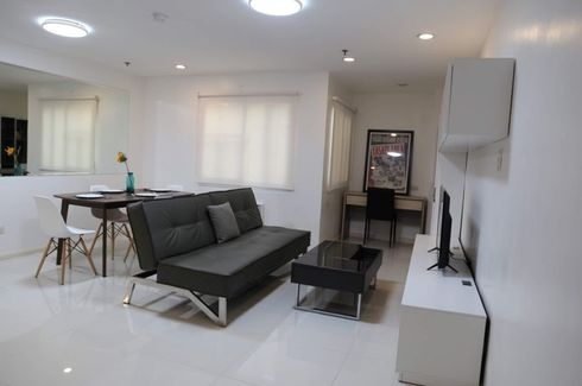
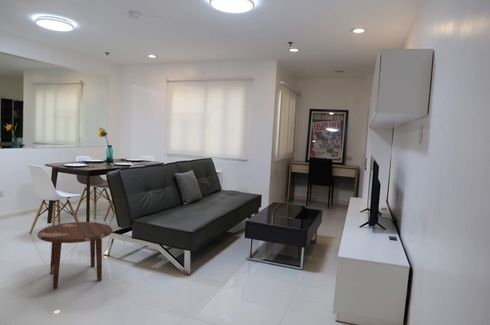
+ side table (76, 242)
